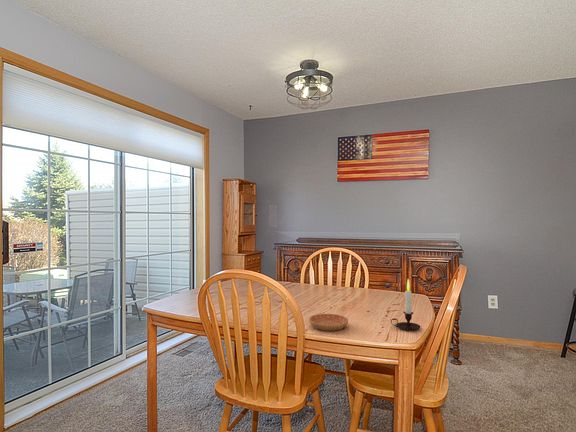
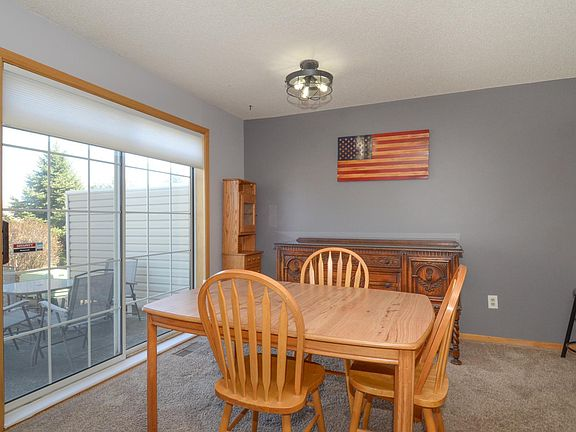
- candle (405, 303)
- saucer (328, 322)
